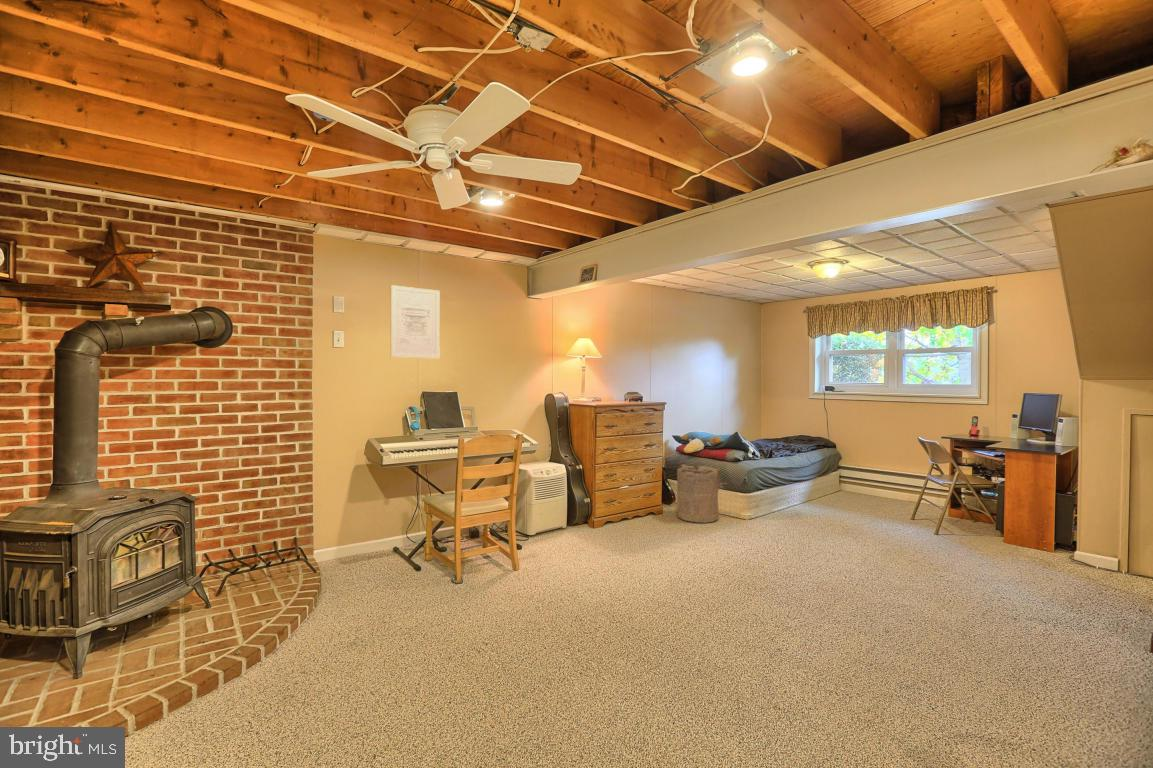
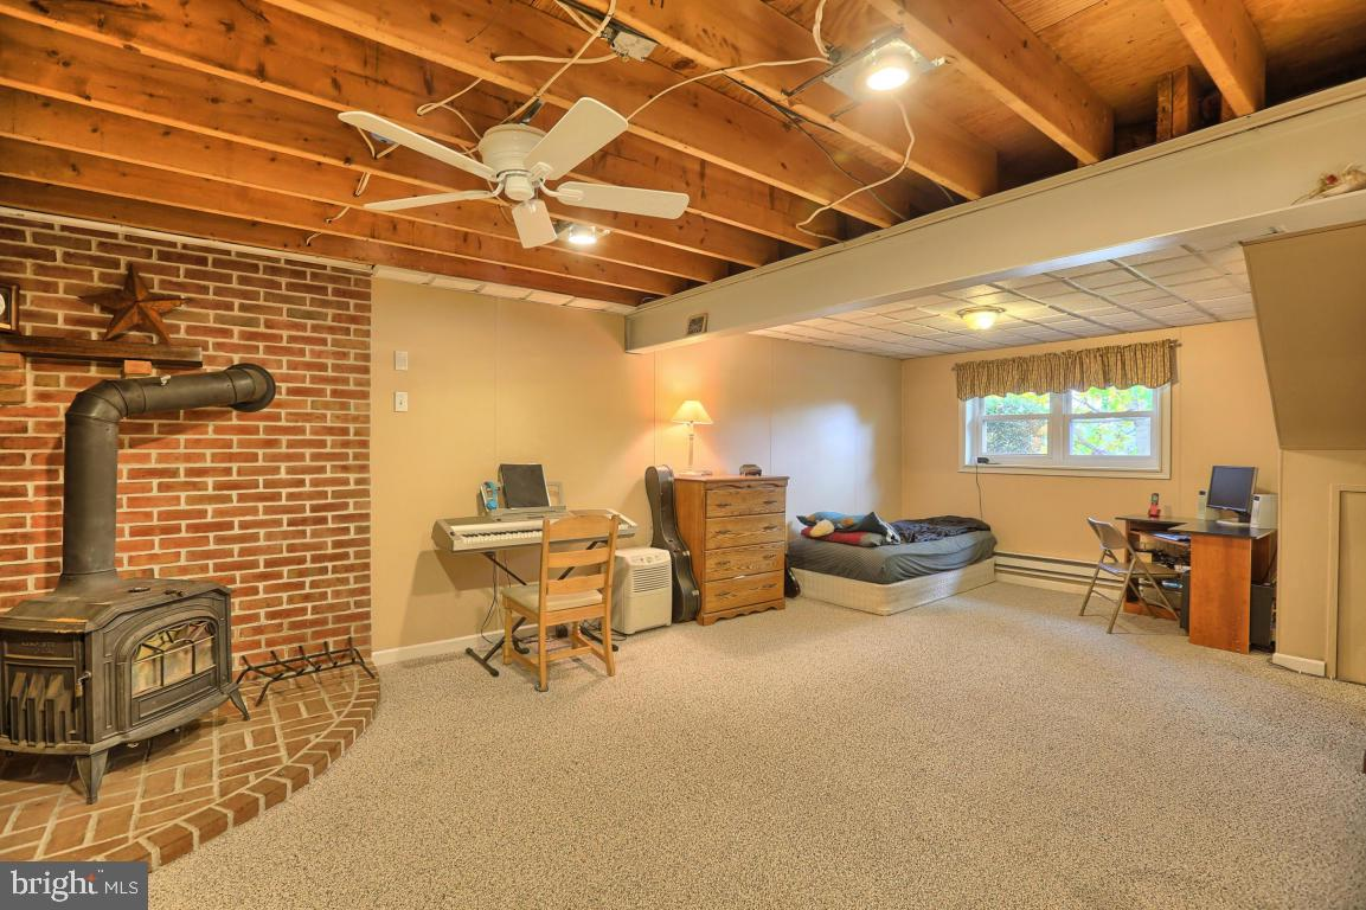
- laundry hamper (696, 490)
- wall art (415, 322)
